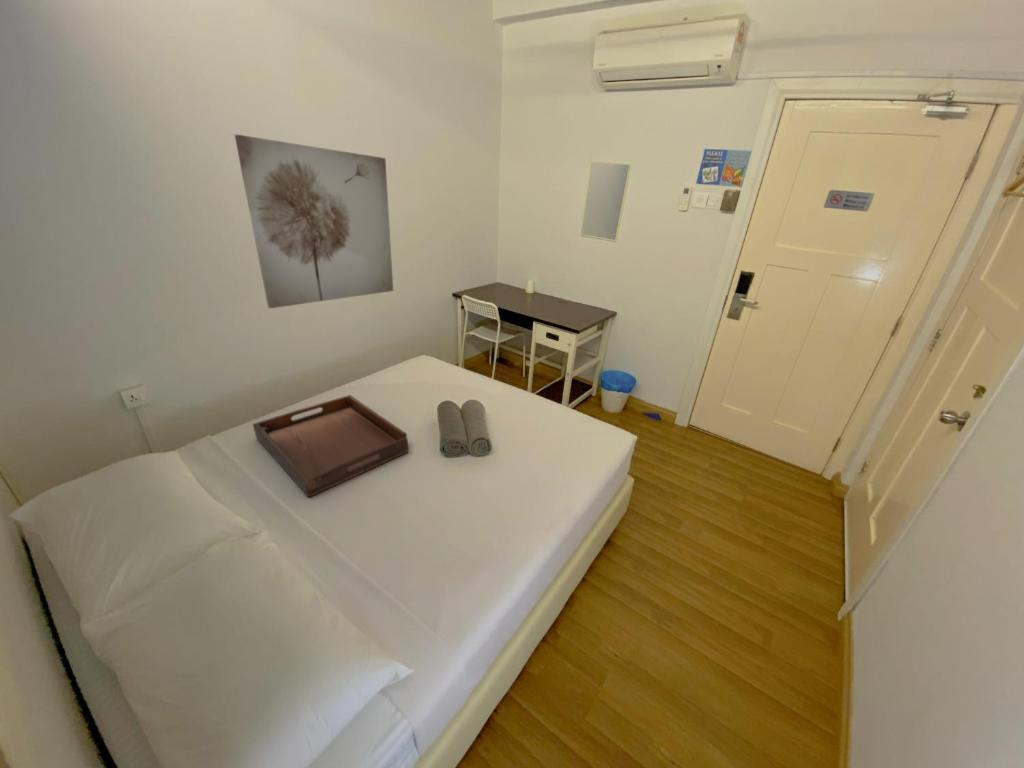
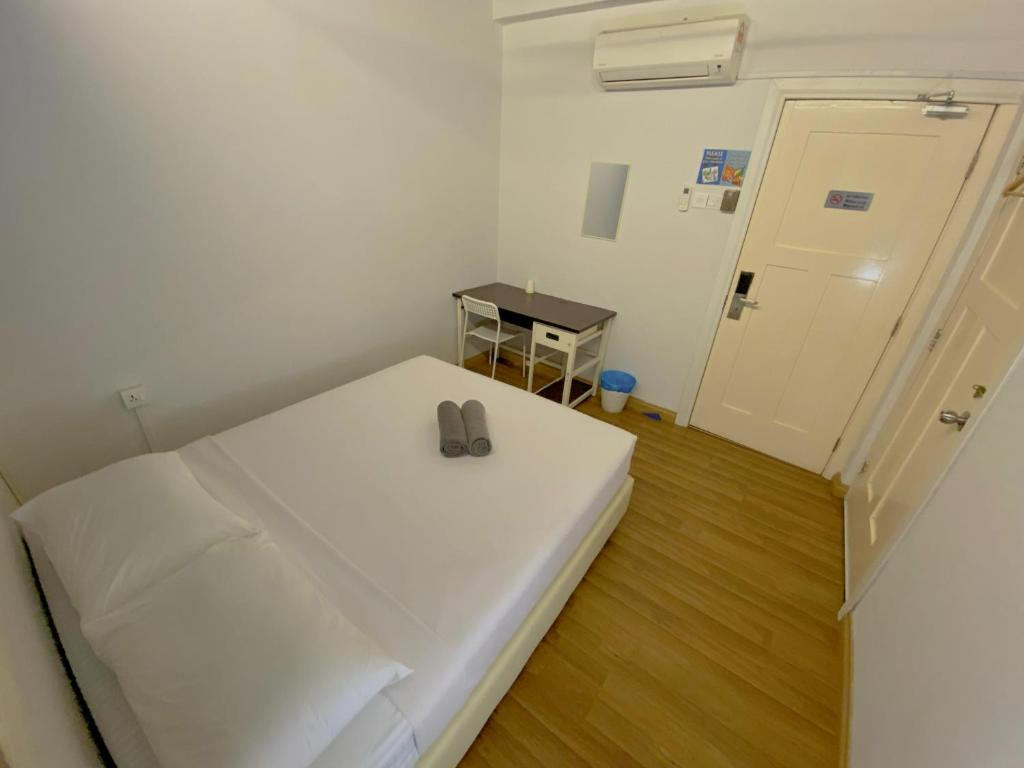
- wall art (330, 228)
- serving tray (332, 437)
